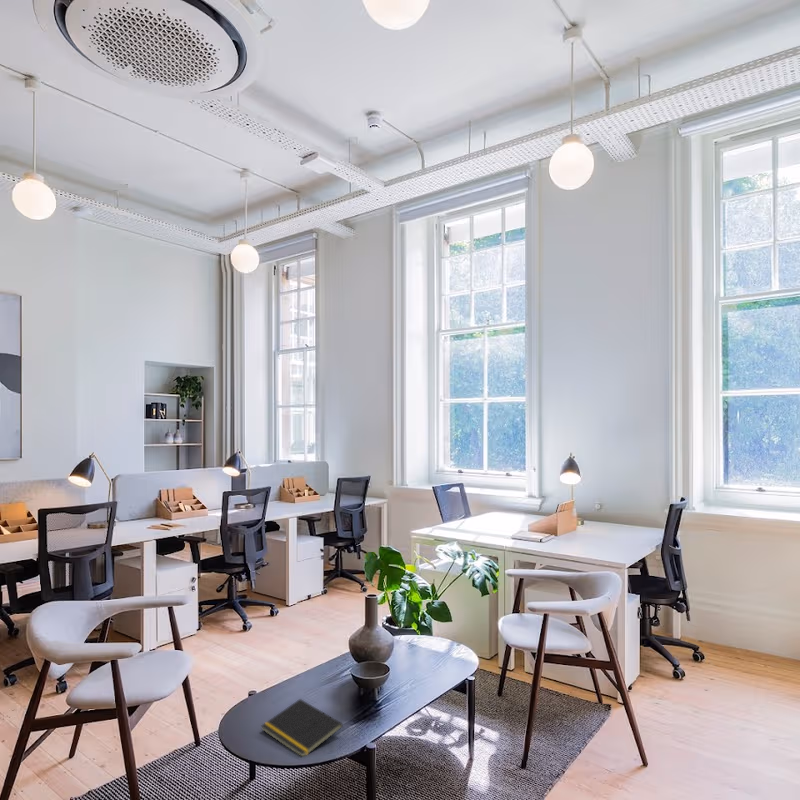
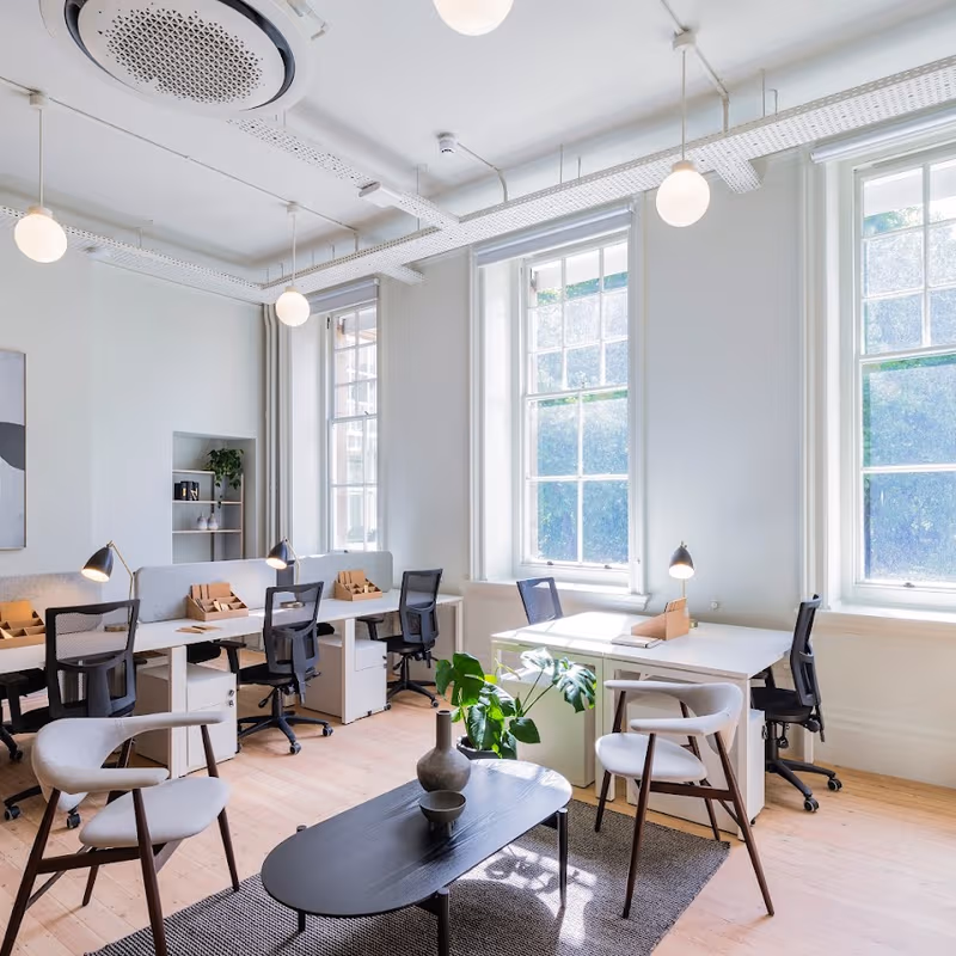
- notepad (301, 726)
